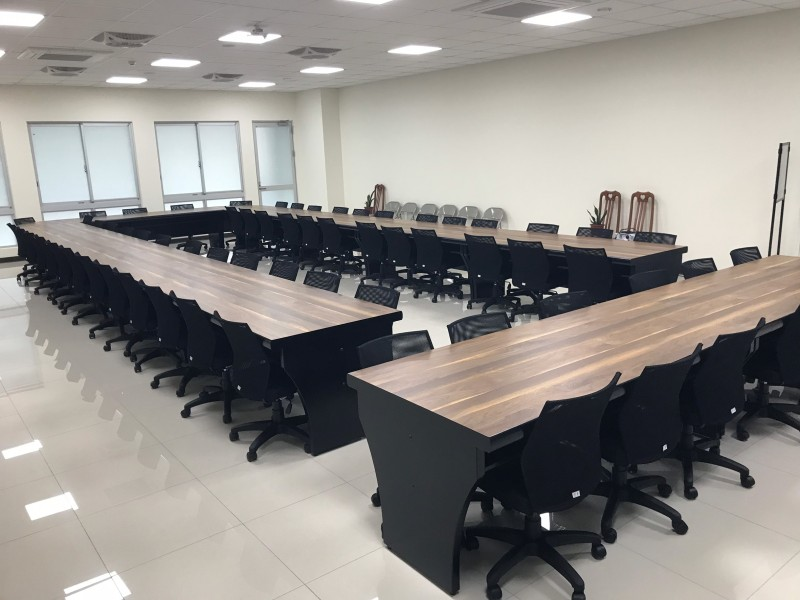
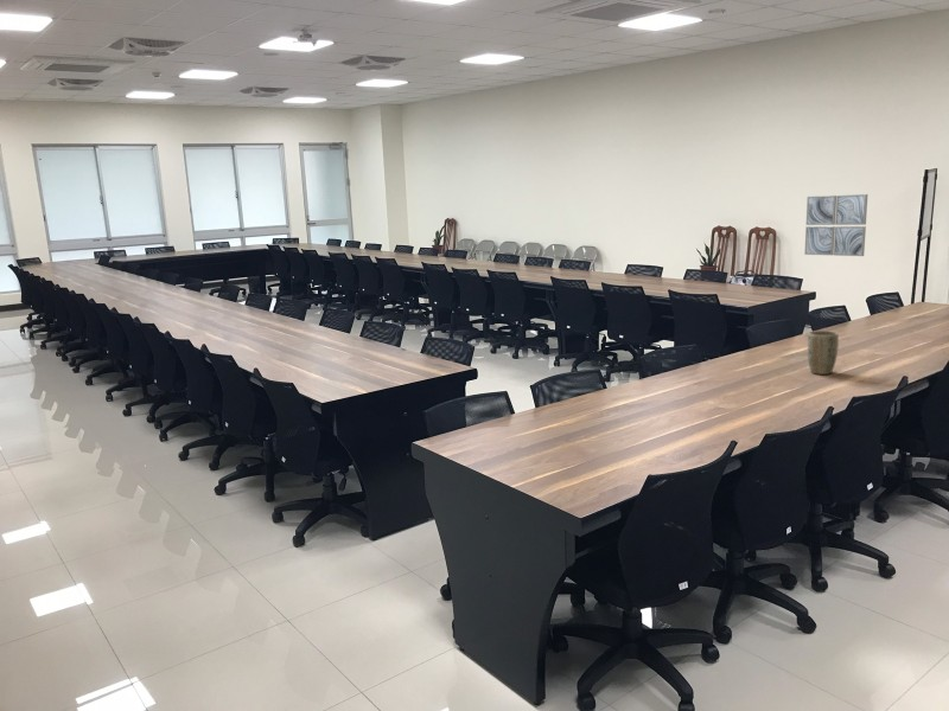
+ wall art (834, 224)
+ plant pot (822, 352)
